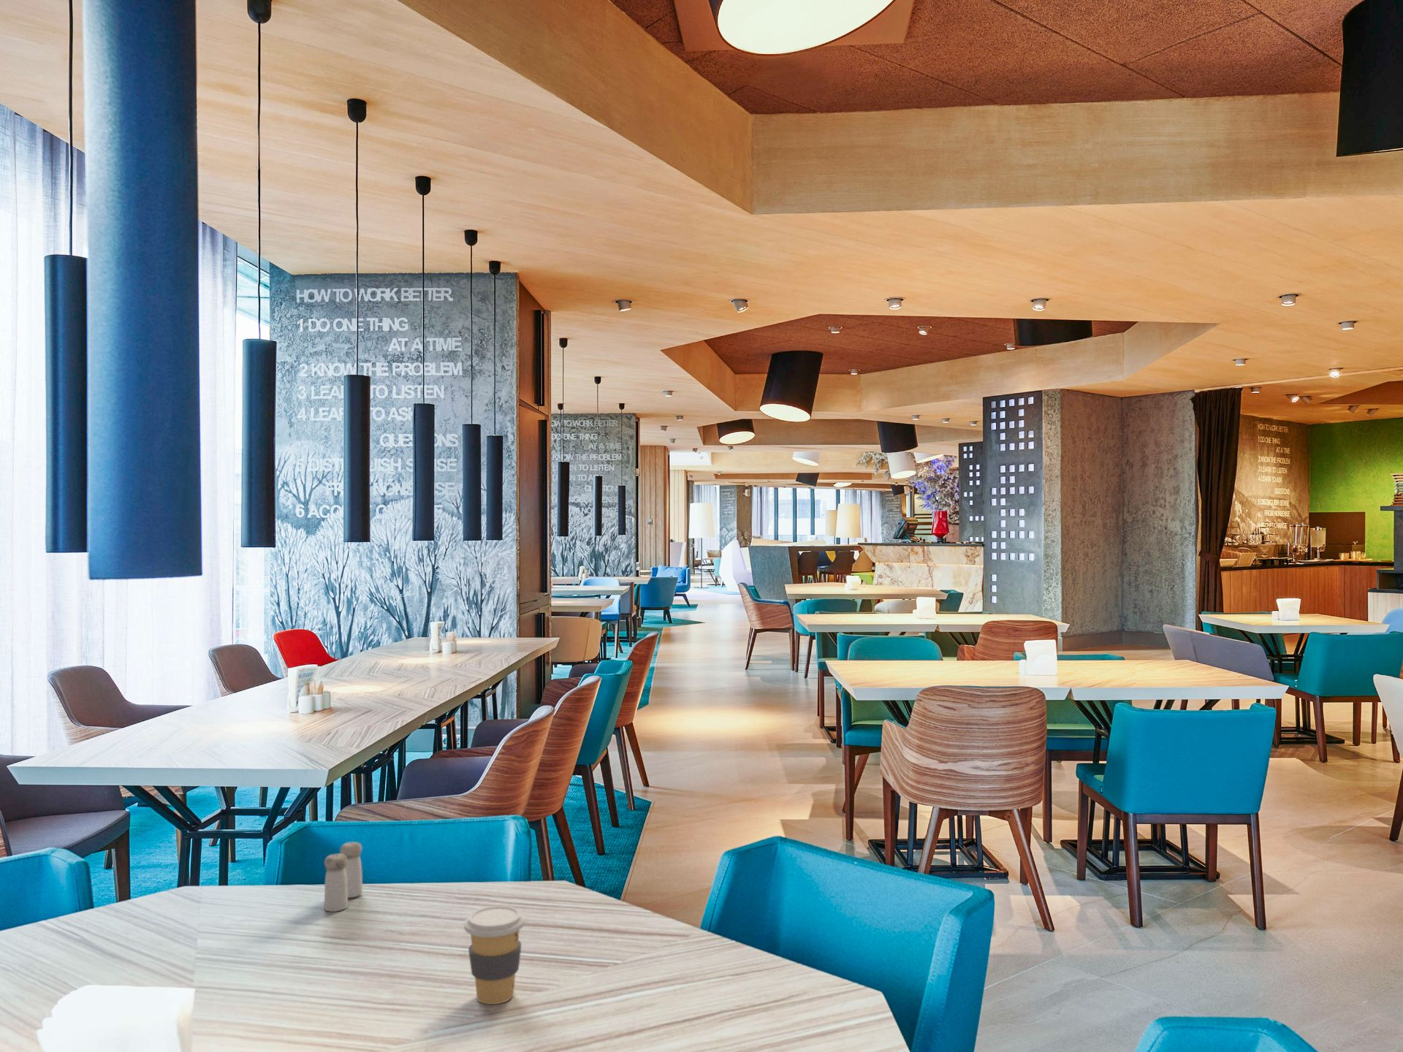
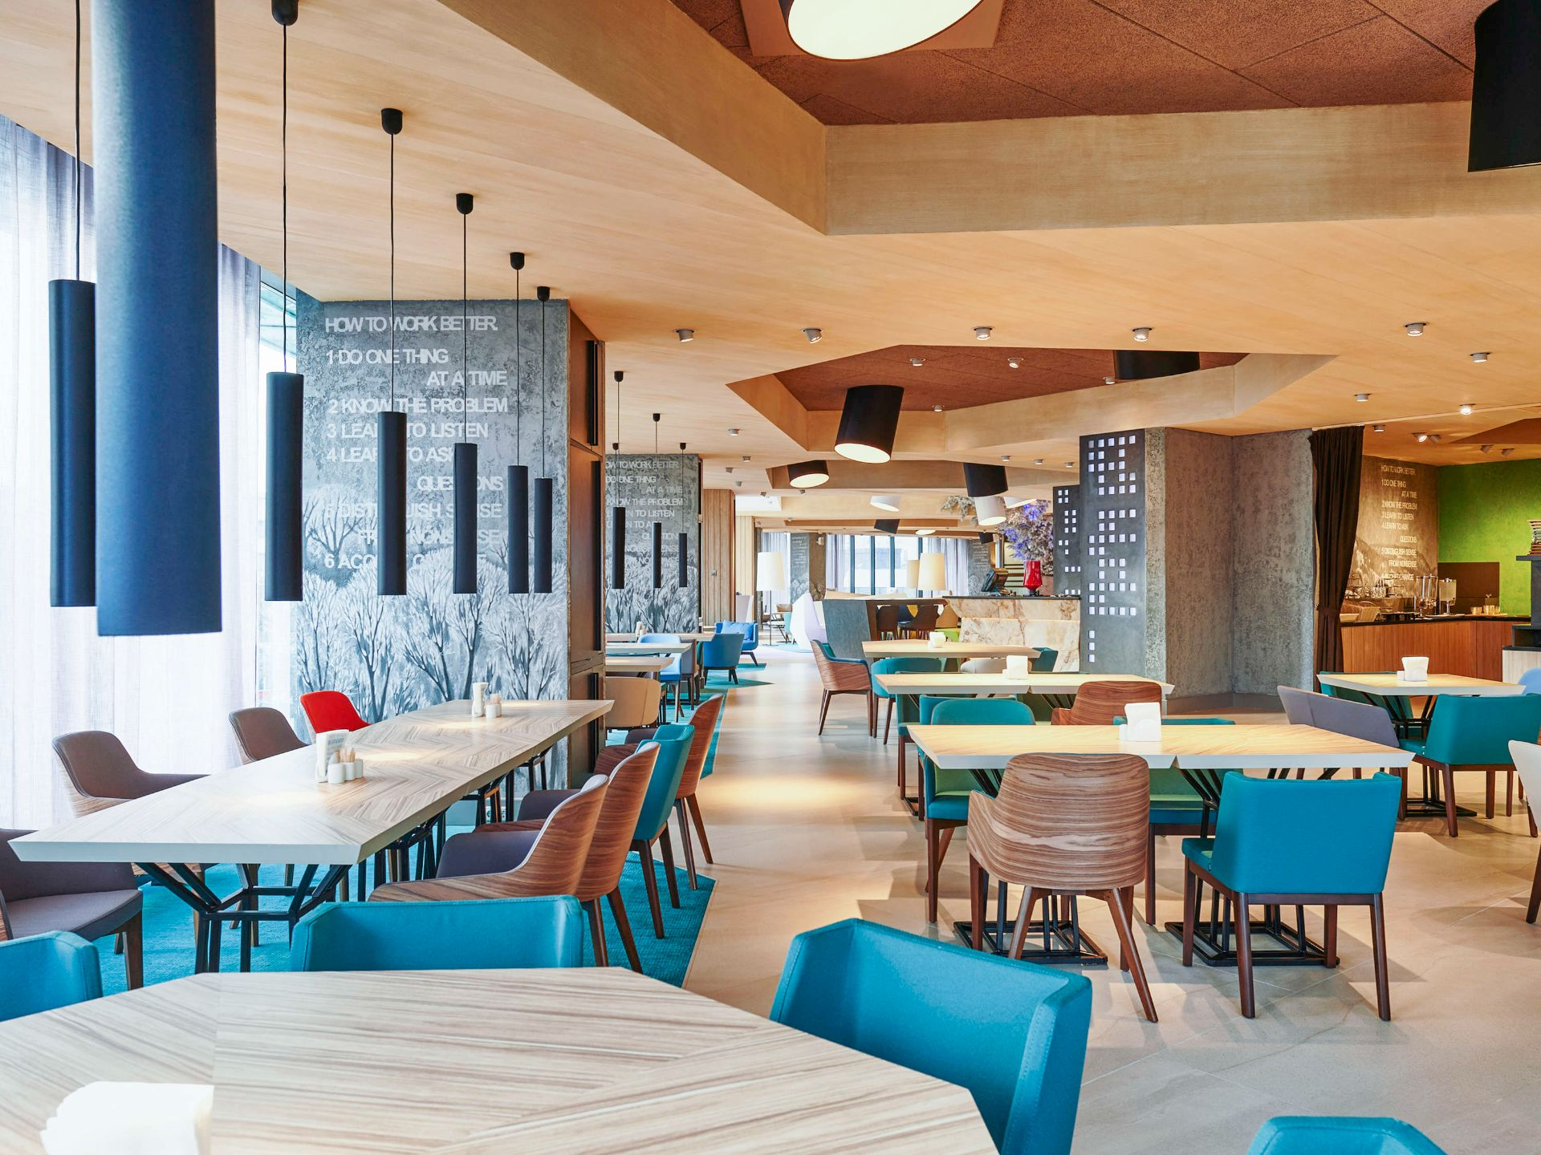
- salt and pepper shaker (344, 874)
- coffee cup (495, 956)
